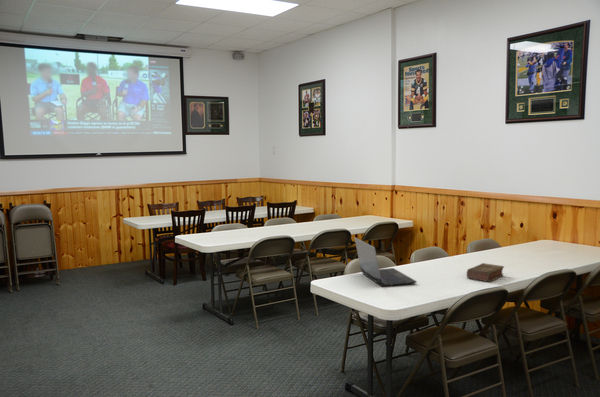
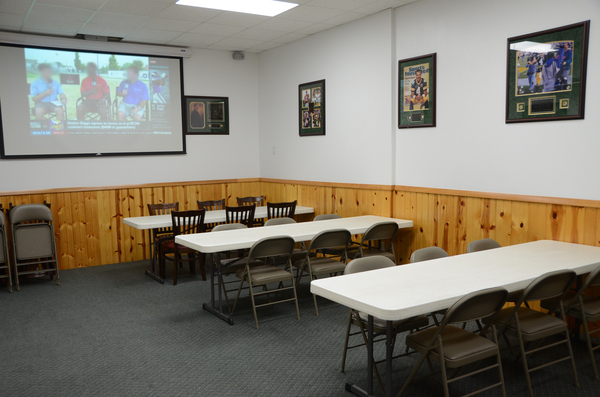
- book (485, 271)
- laptop computer (377, 261)
